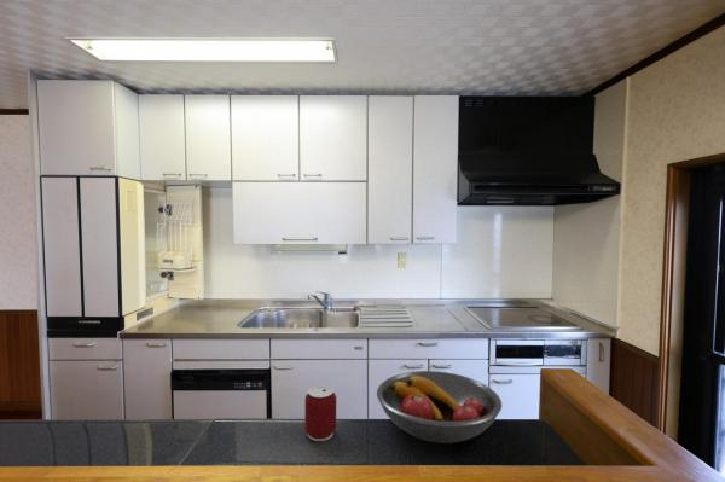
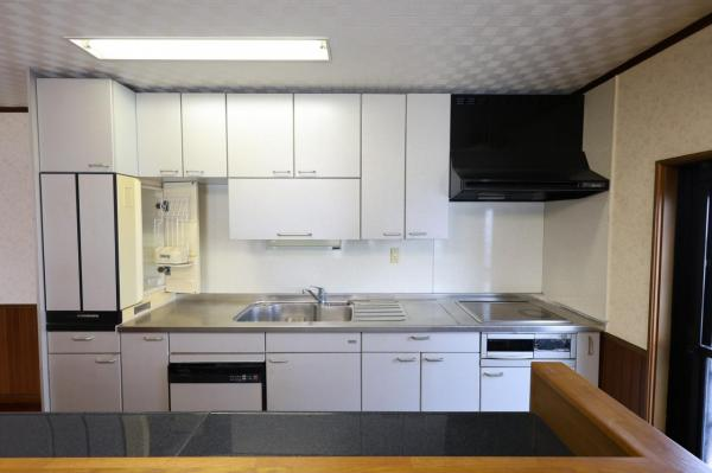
- fruit bowl (436, 405)
- can (320, 412)
